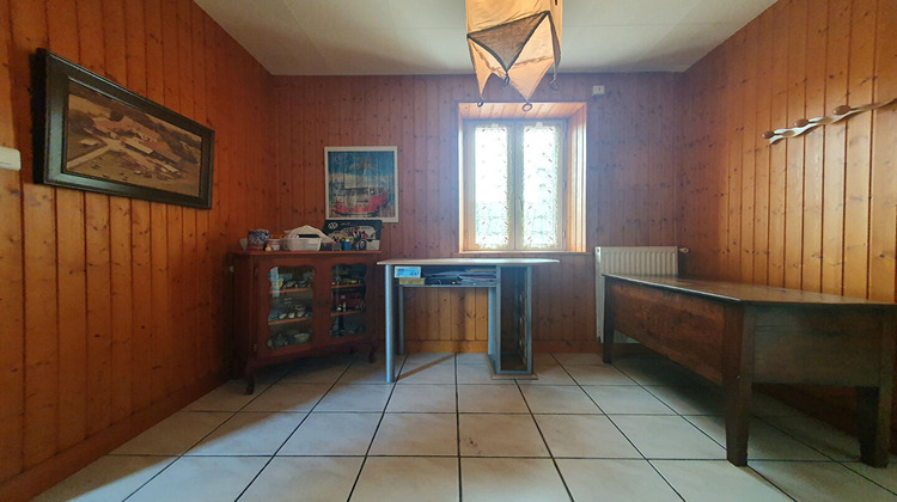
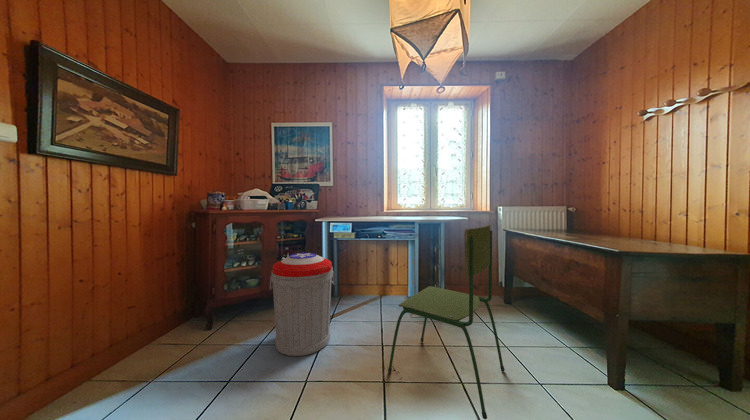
+ trash can (303, 298)
+ chair (446, 298)
